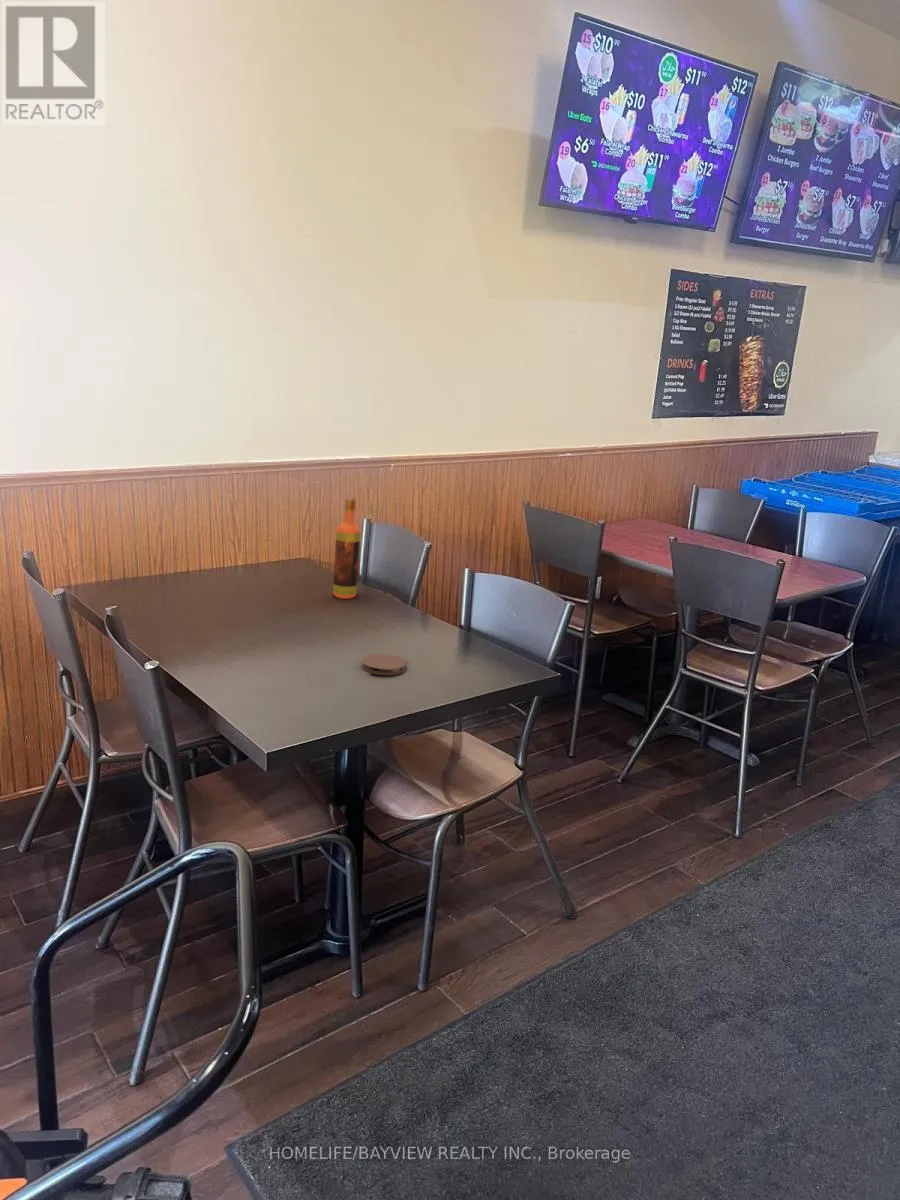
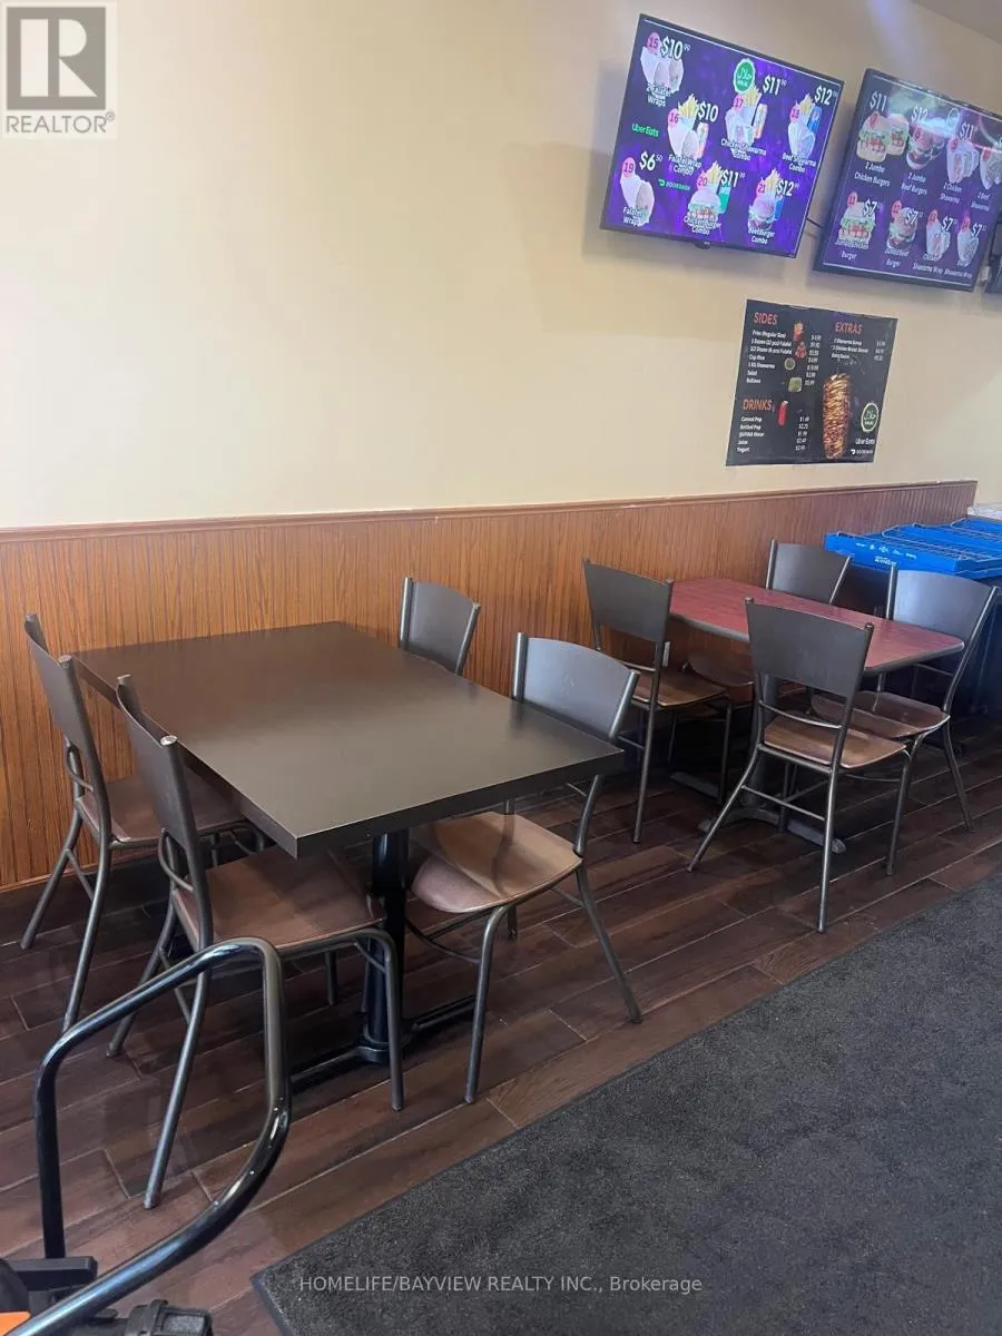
- hot sauce (347, 548)
- coaster (383, 664)
